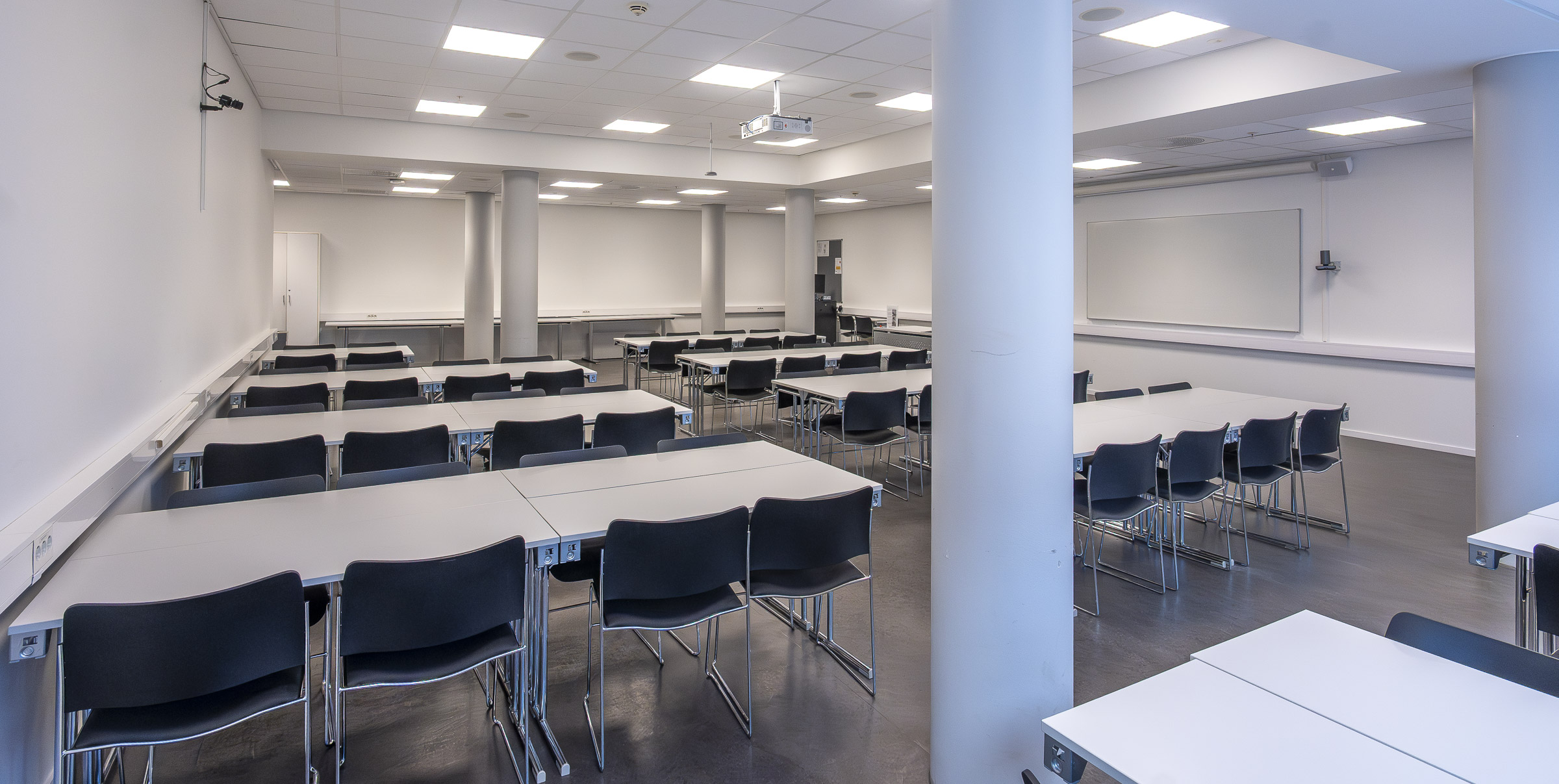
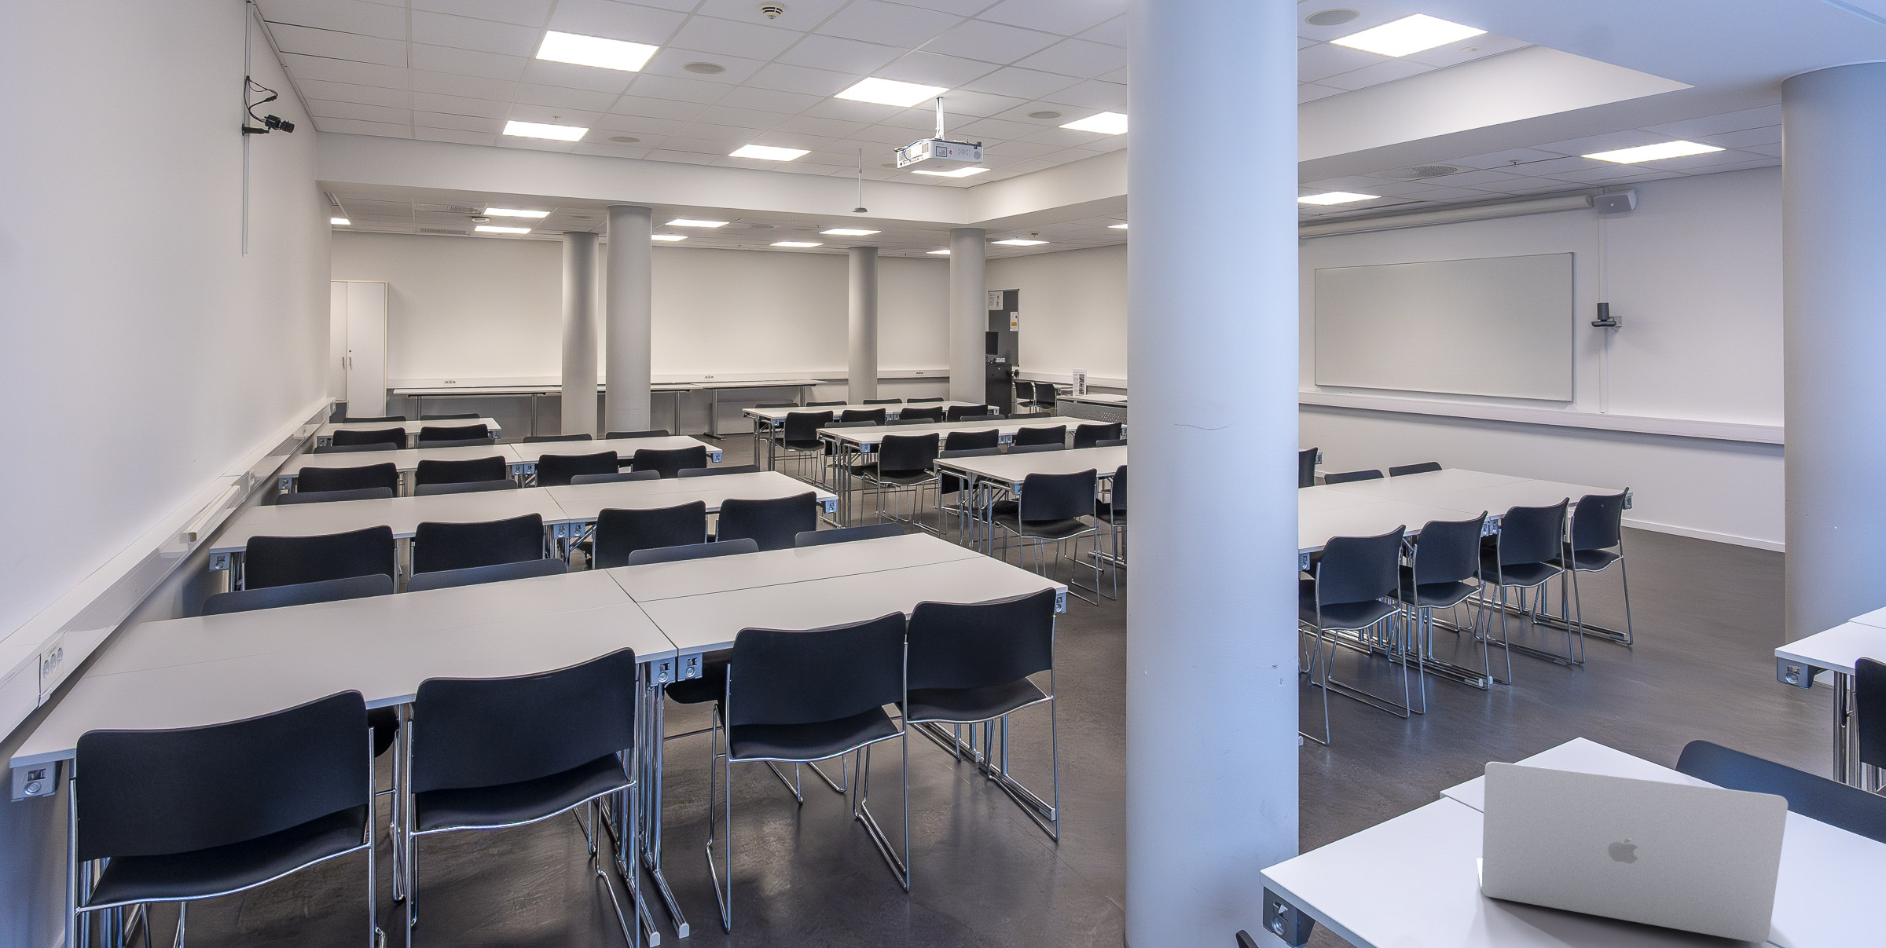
+ laptop (1607, 821)
